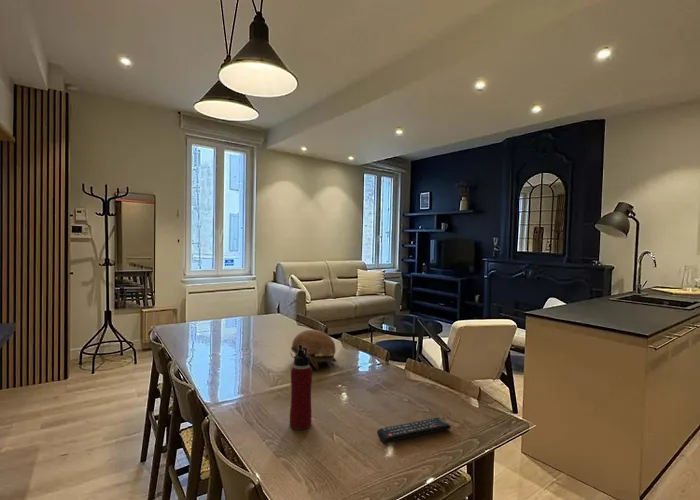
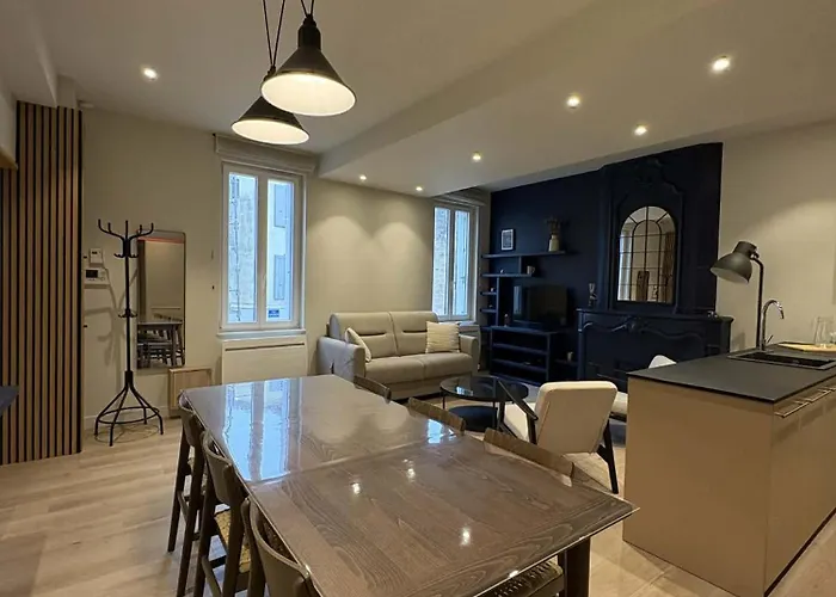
- decorative bowl (312, 346)
- remote control (414, 430)
- water bottle (301, 385)
